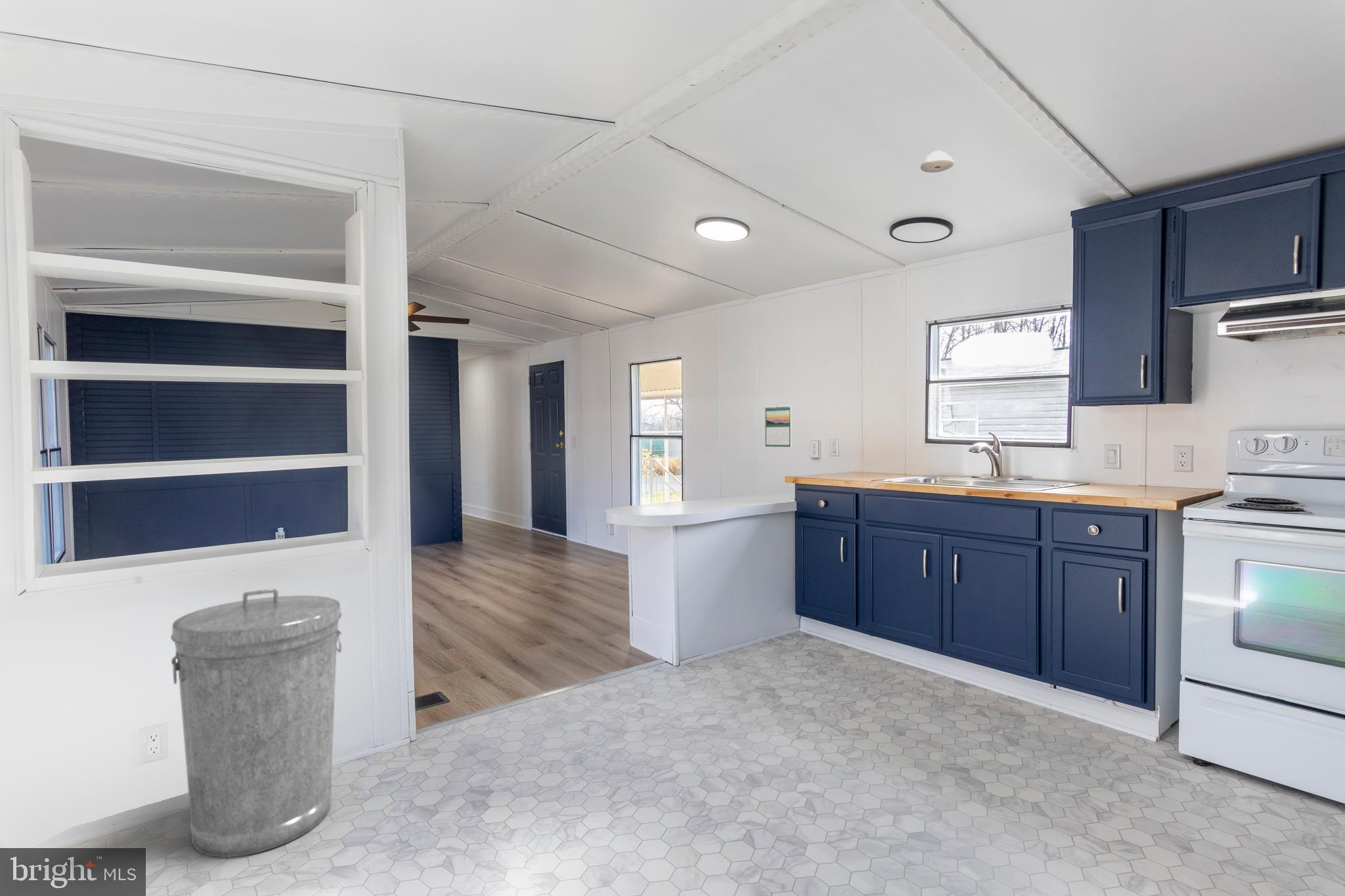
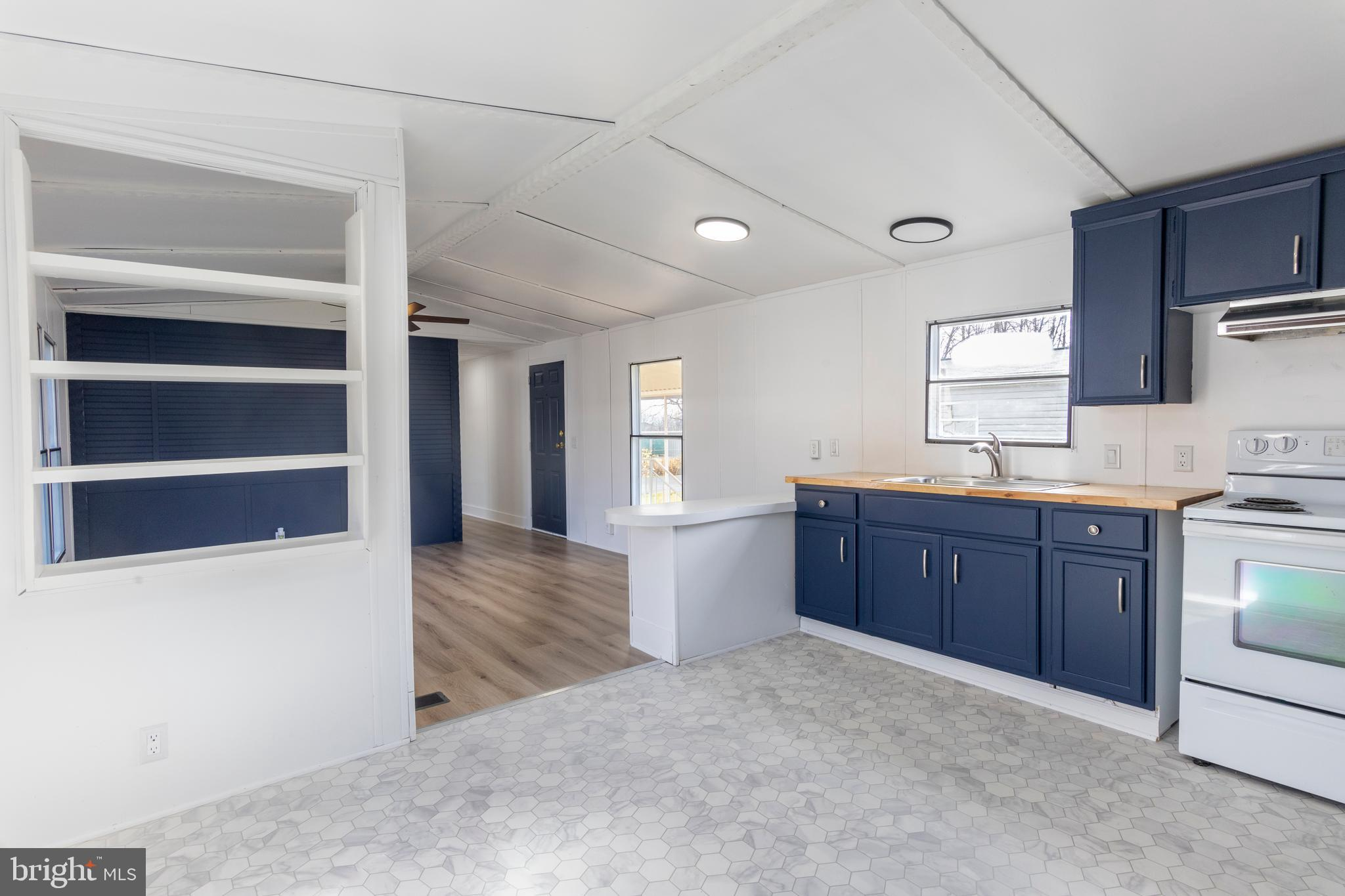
- trash can (262, 705)
- calendar (778, 426)
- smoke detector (937, 160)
